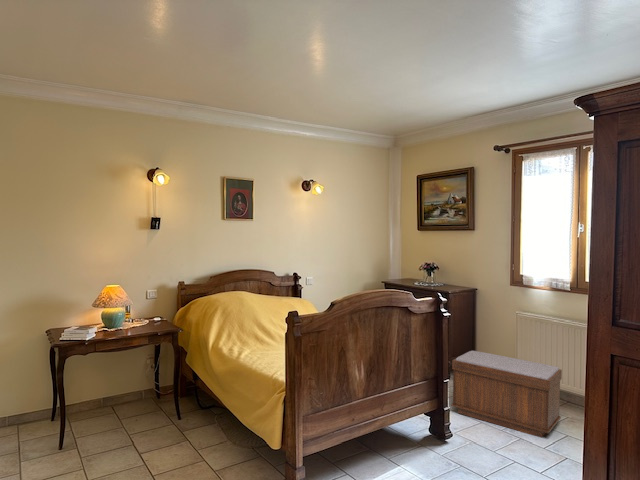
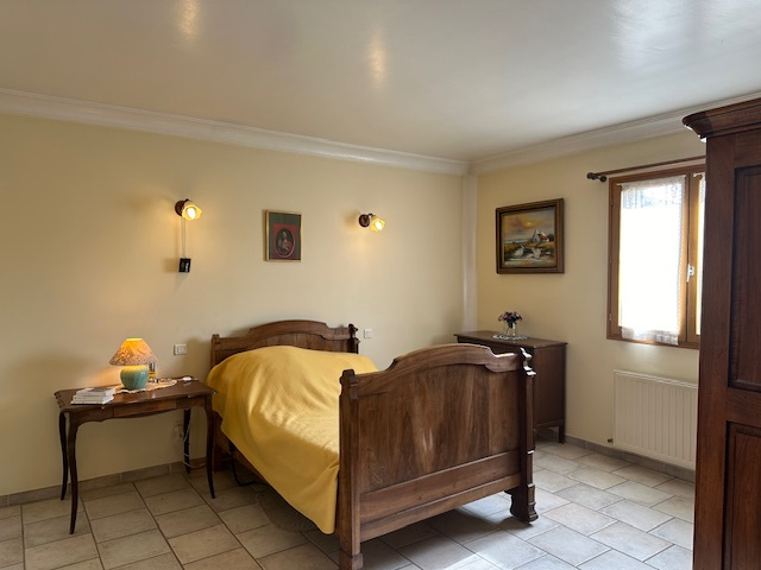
- bench (505, 389)
